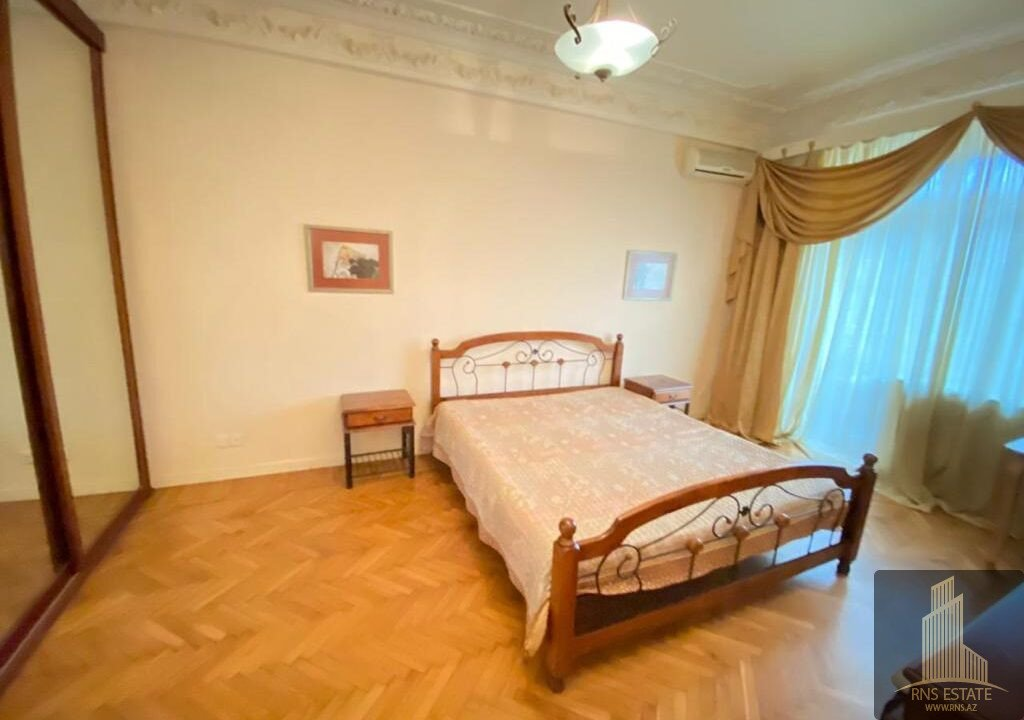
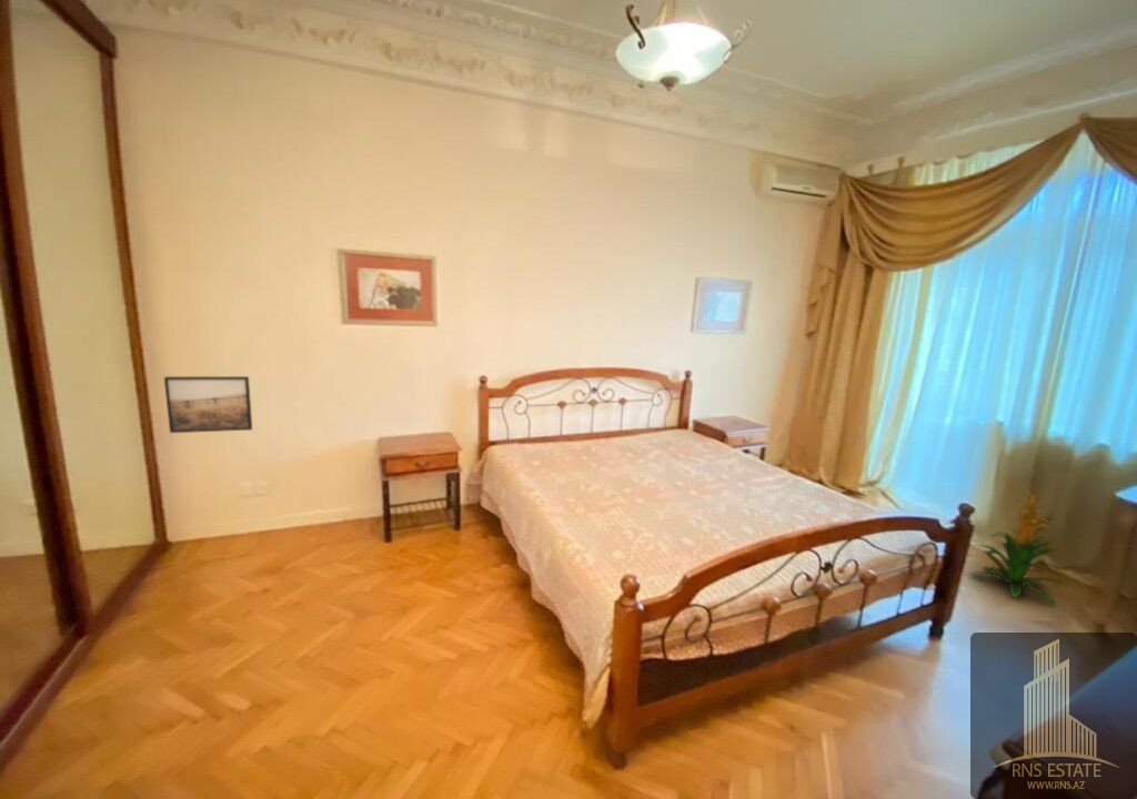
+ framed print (210, 404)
+ indoor plant (1024, 539)
